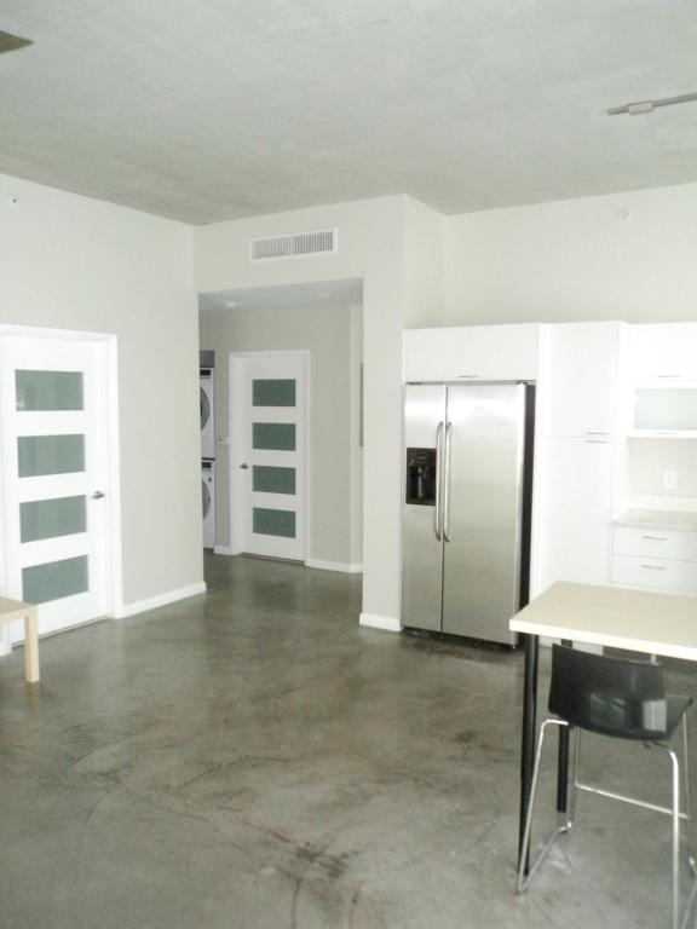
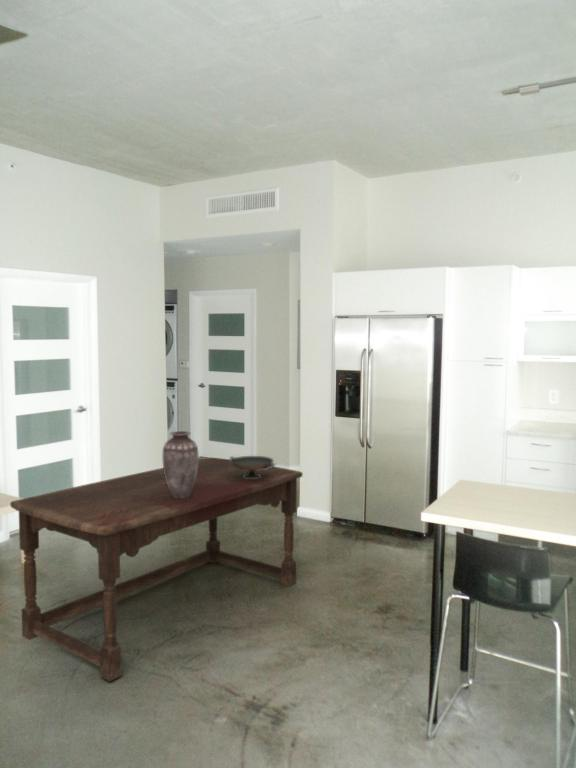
+ dining table (168, 533)
+ decorative bowl (251, 468)
+ vase (180, 464)
